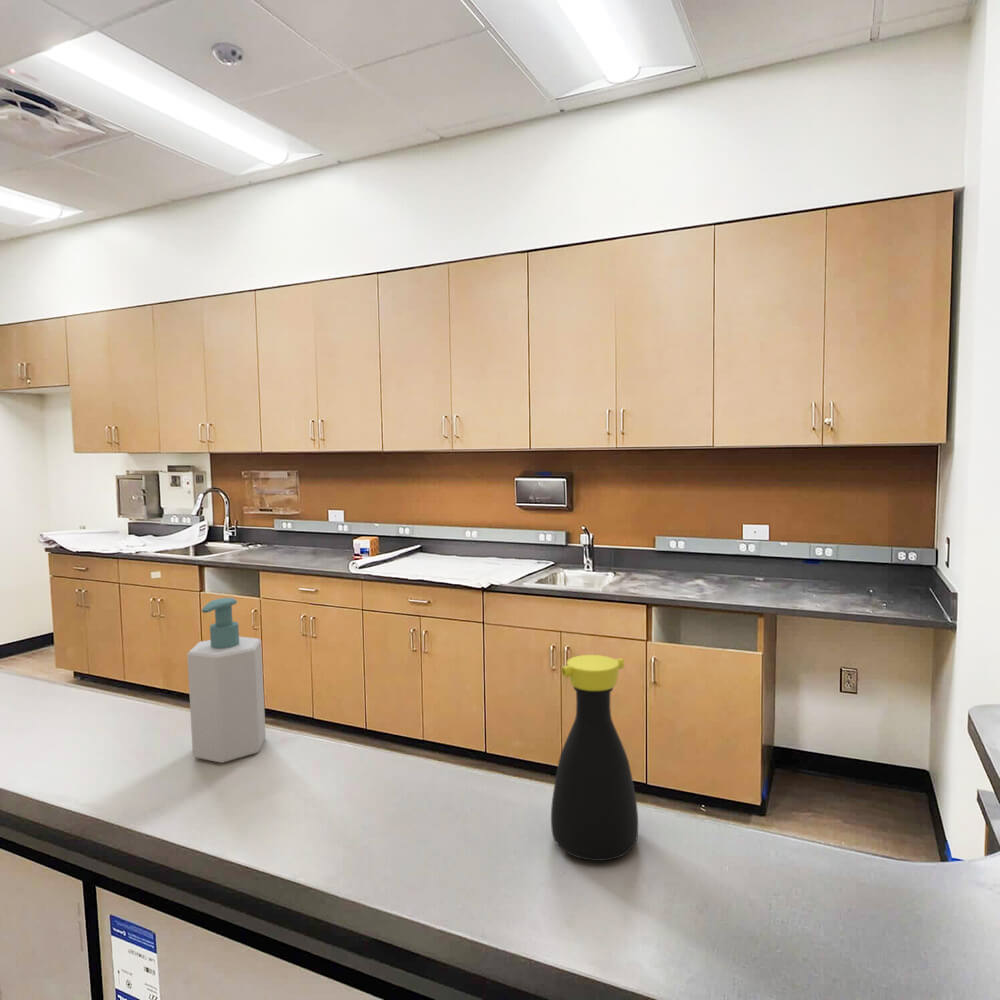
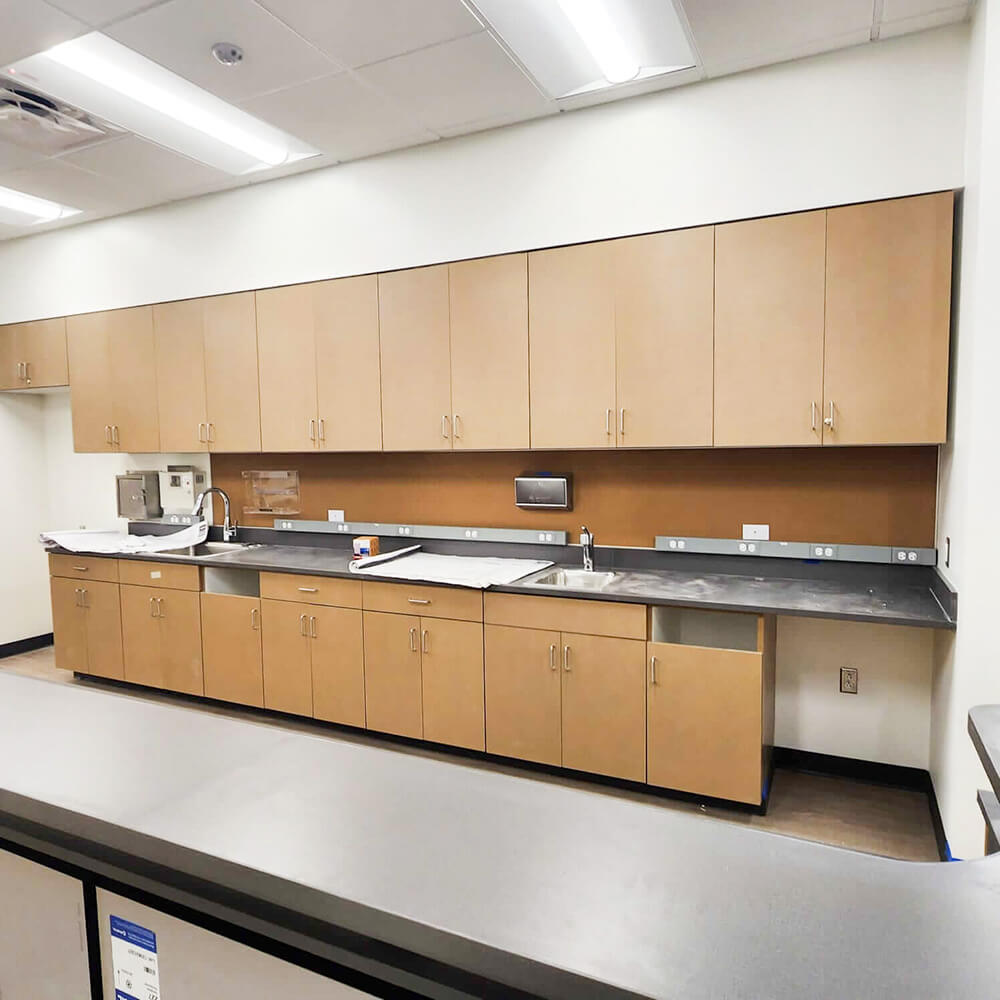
- soap bottle (226, 674)
- bottle (593, 751)
